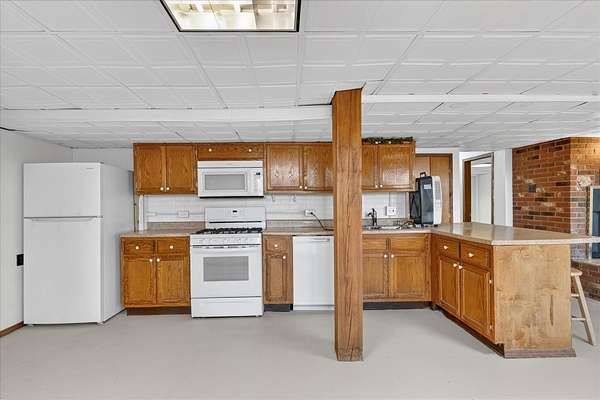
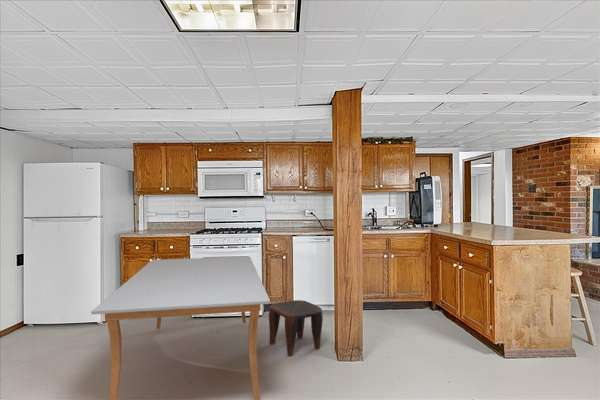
+ stool (295, 326)
+ dining table (196, 314)
